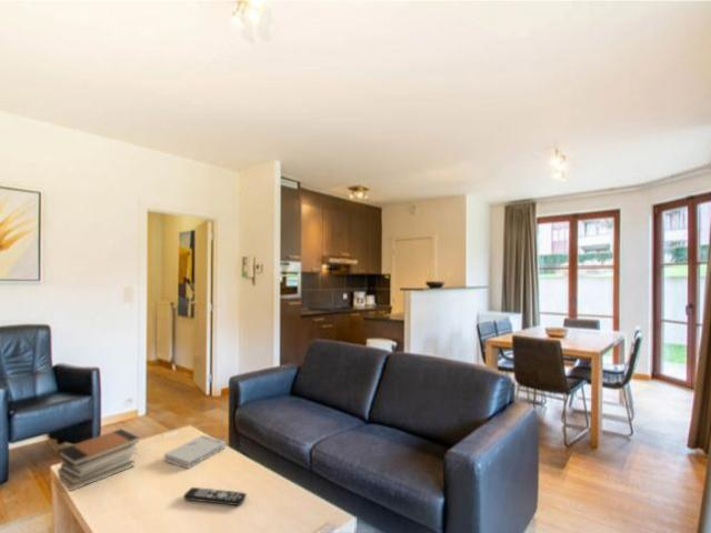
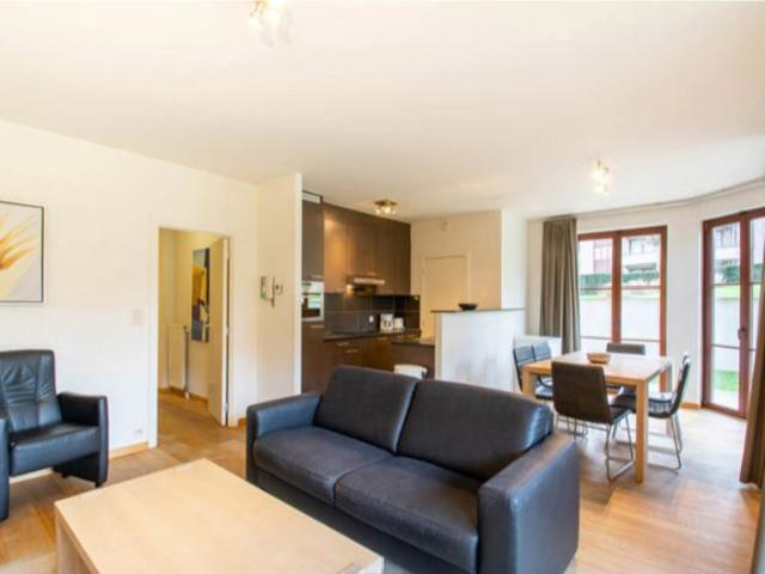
- book (196, 450)
- remote control (214, 496)
- book stack (99, 457)
